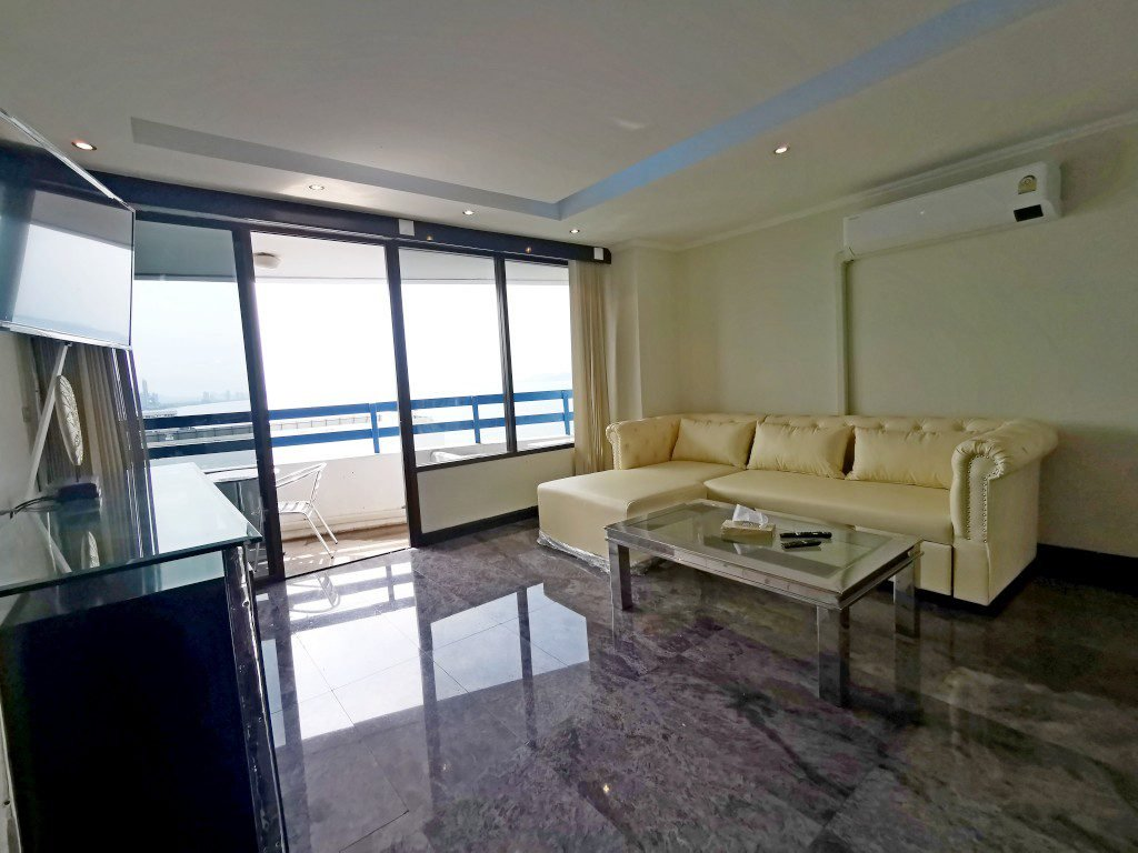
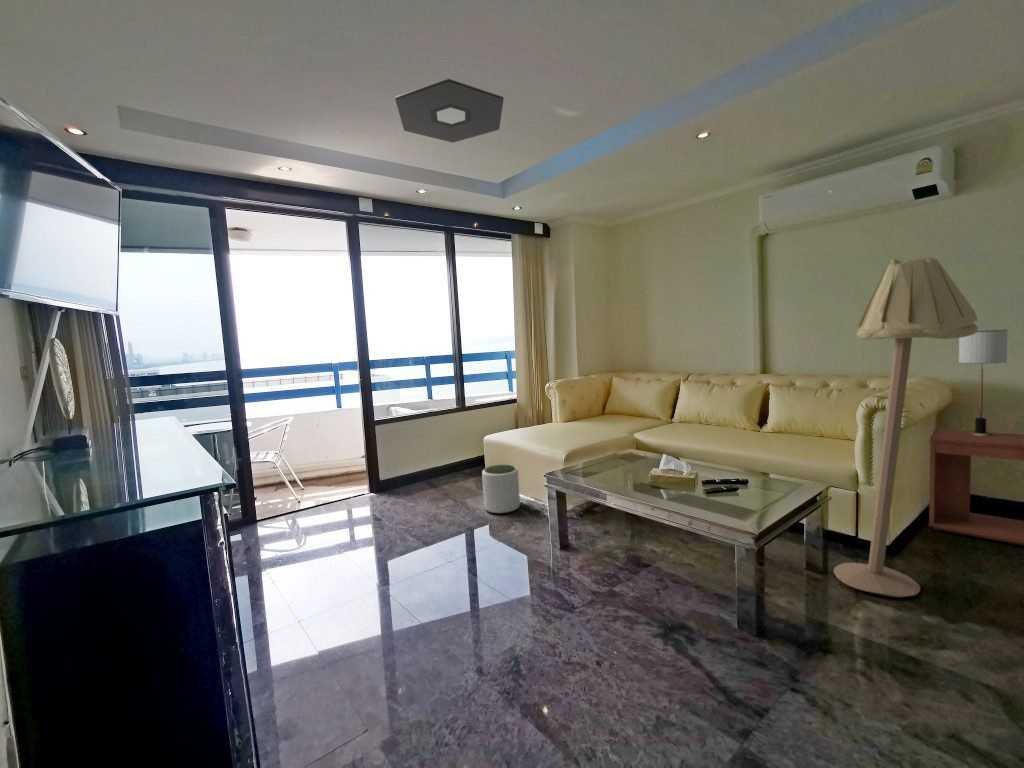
+ table lamp (981, 382)
+ plant pot (501, 488)
+ ceiling light (451, 114)
+ side table (969, 484)
+ floor lamp (898, 427)
